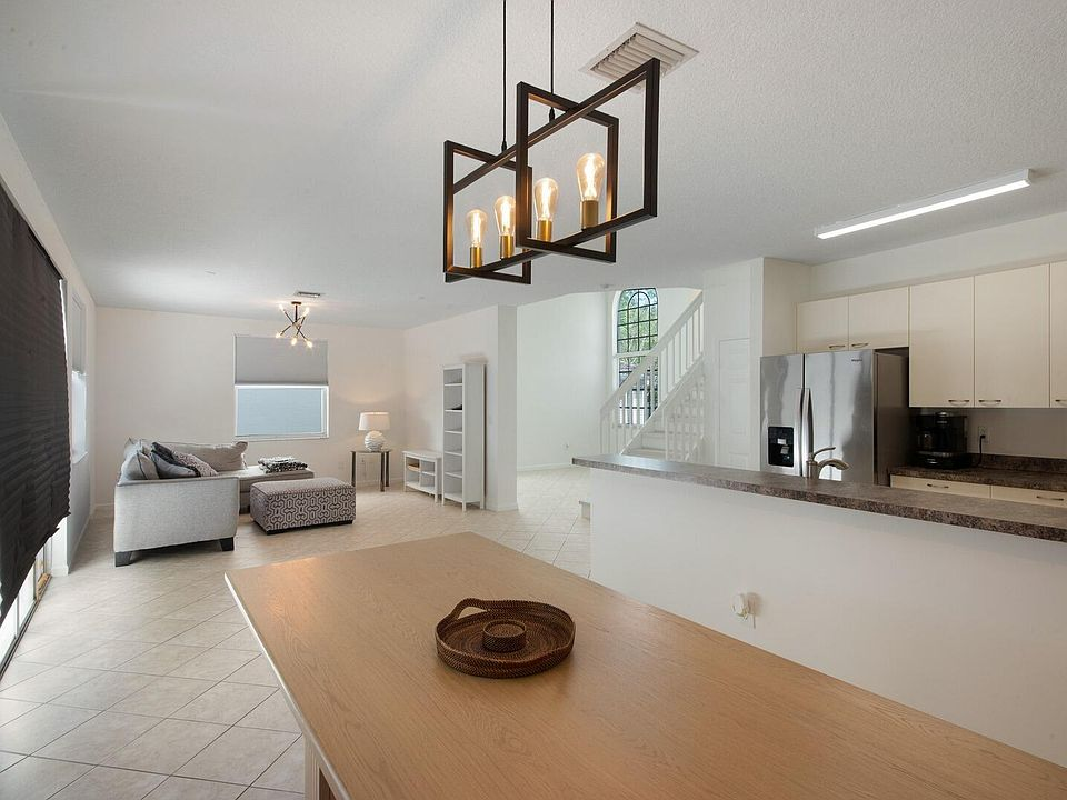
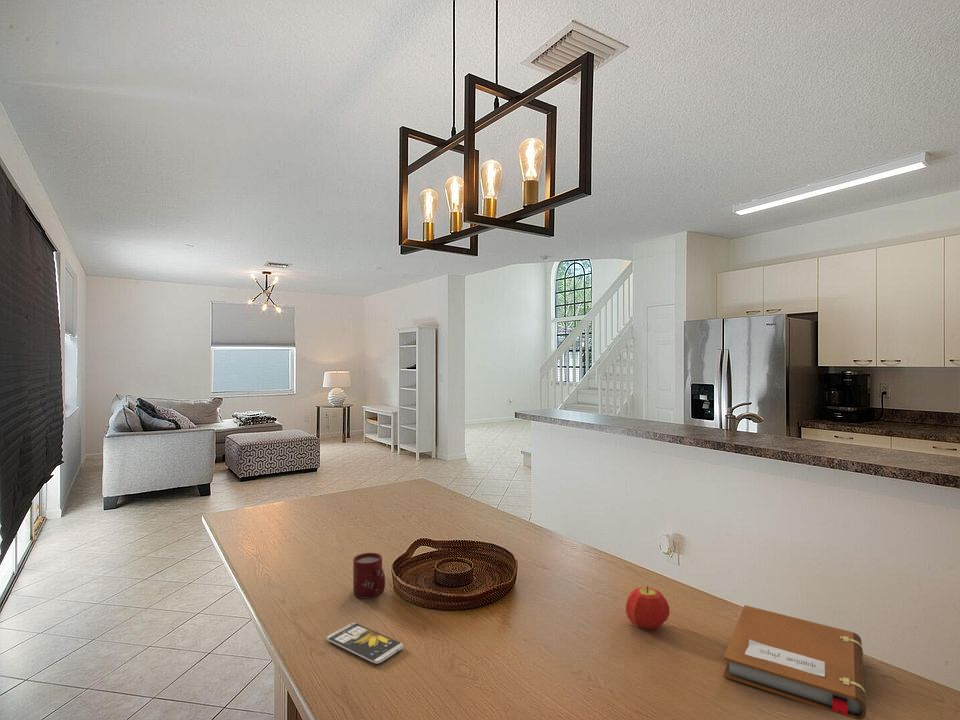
+ cup (371, 576)
+ smartphone (364, 642)
+ notebook (795, 656)
+ fruit (646, 605)
